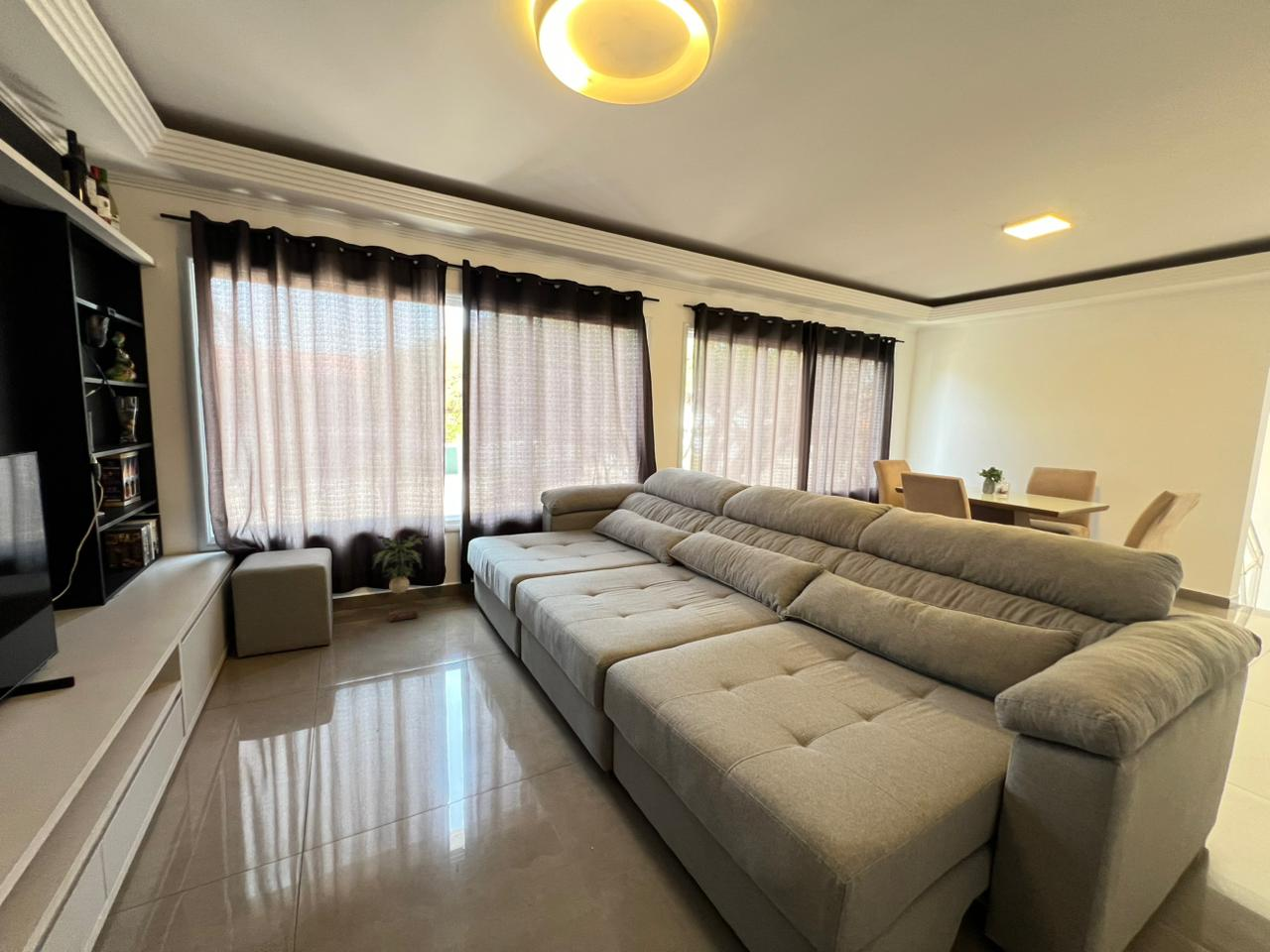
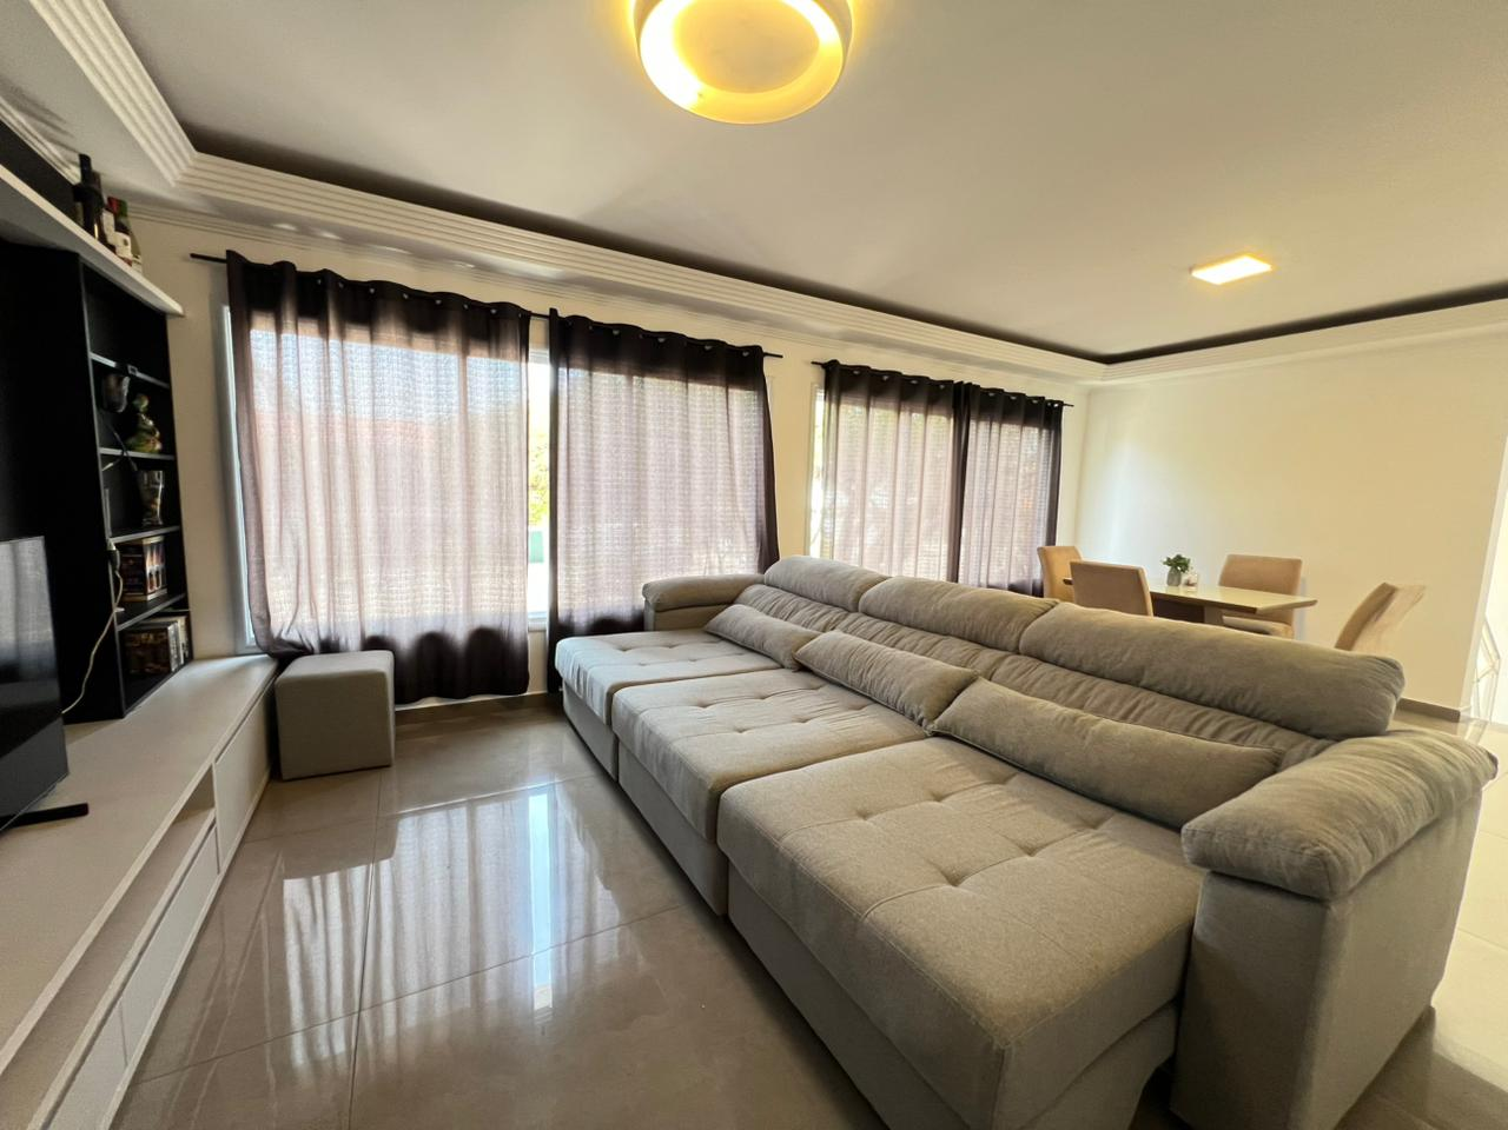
- decorative plant (401, 577)
